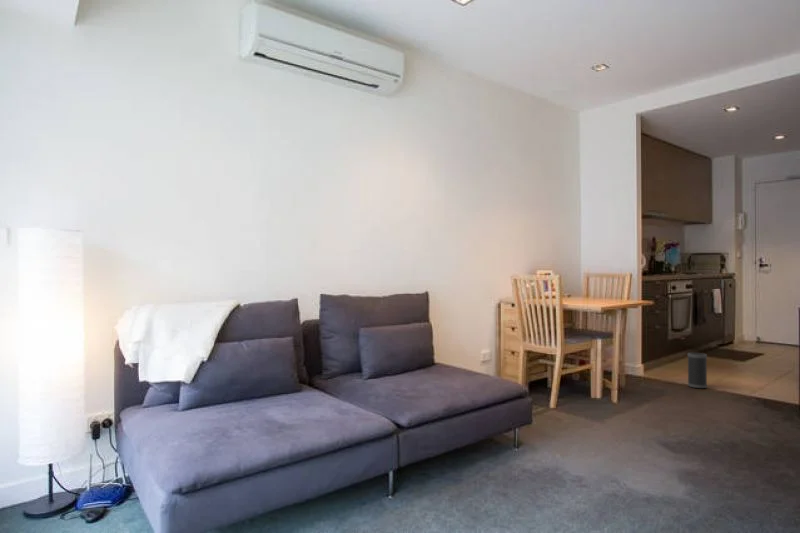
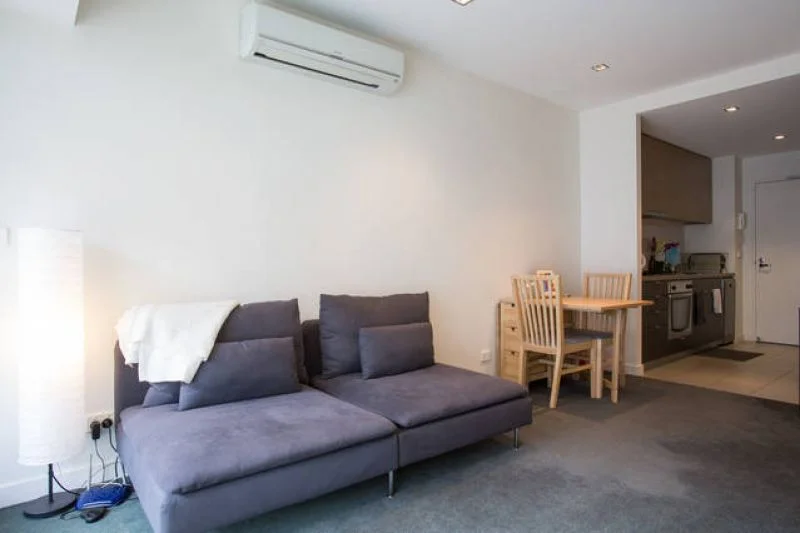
- speaker (697, 370)
